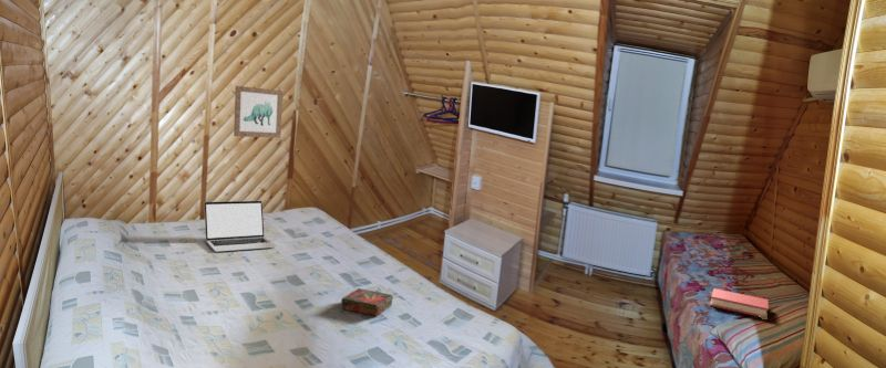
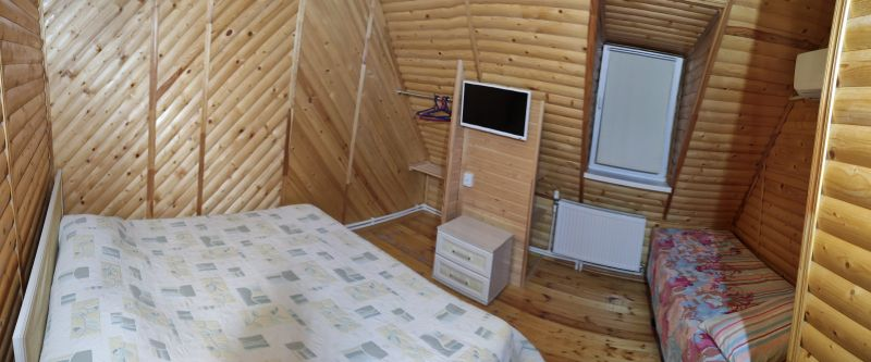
- wall art (258, 113)
- book (367, 302)
- hardback book (739, 302)
- laptop (240, 224)
